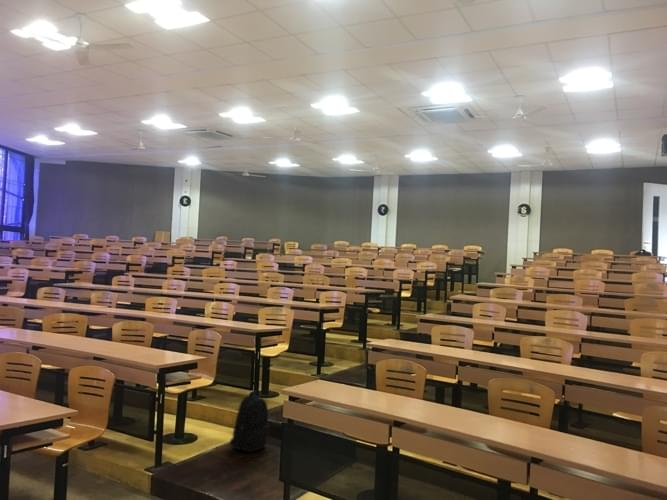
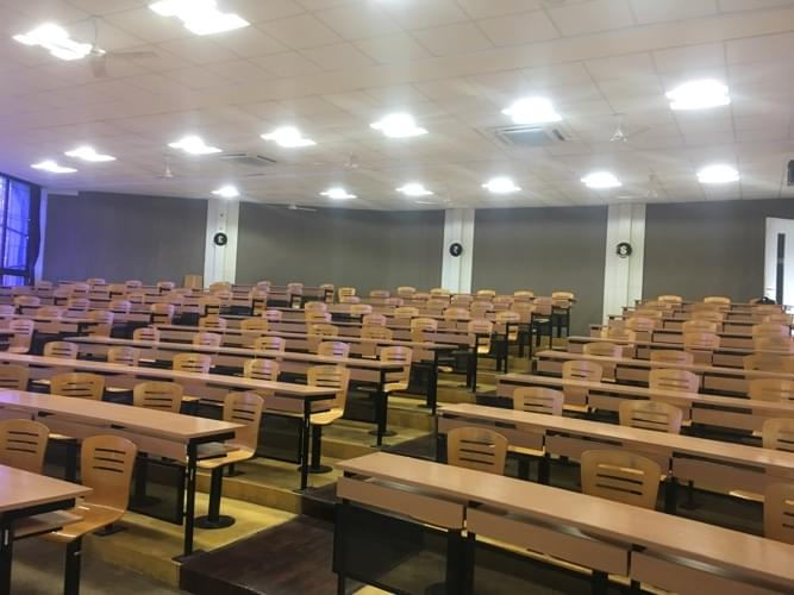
- backpack (252, 419)
